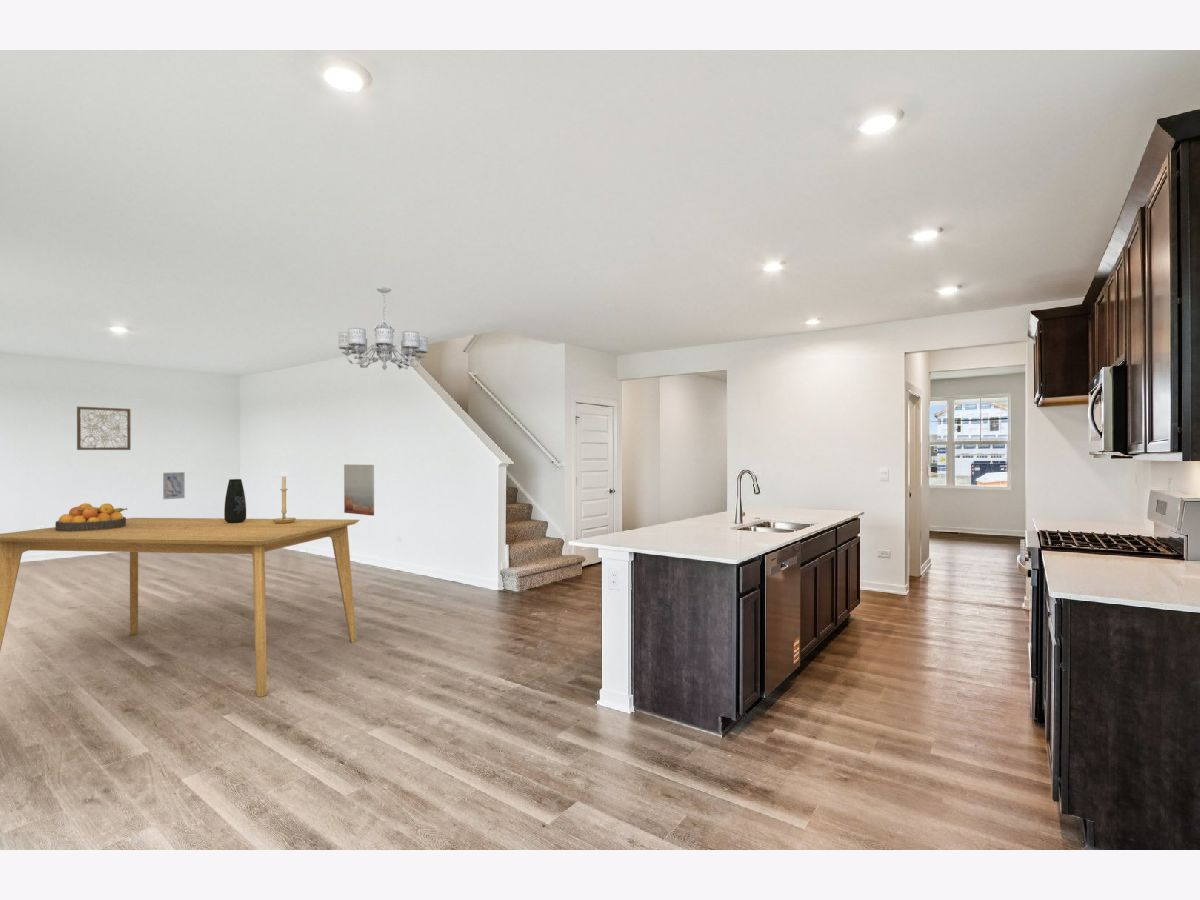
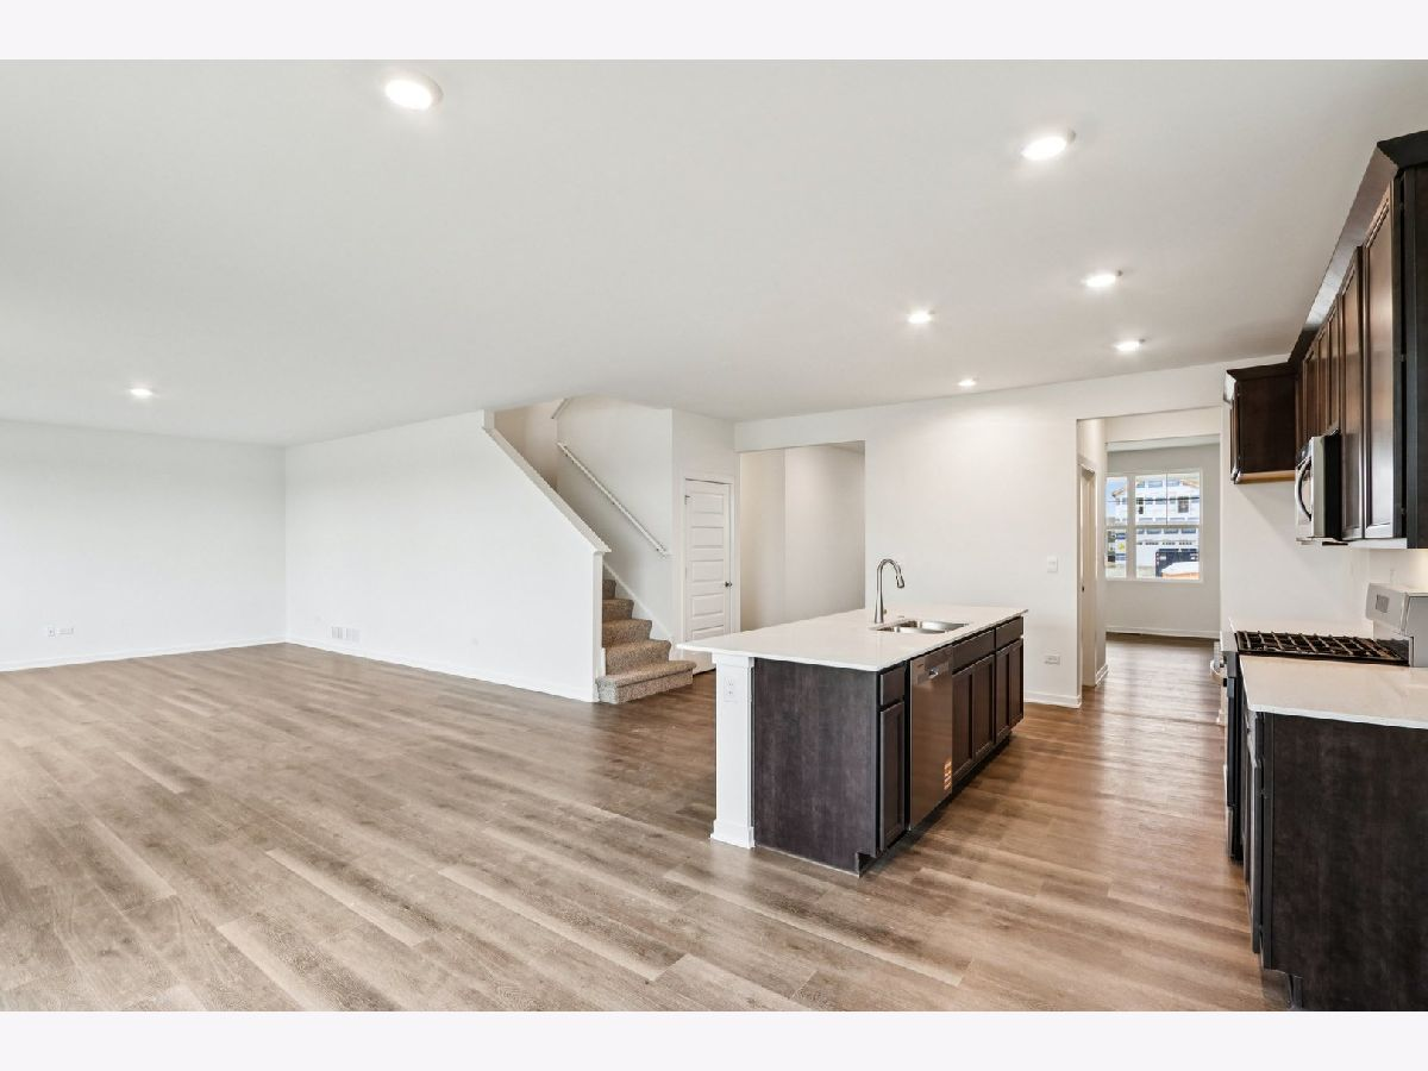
- candle holder (283, 497)
- wall art (358, 489)
- dining table (188, 552)
- fruit bowl (91, 515)
- chandelier (384, 330)
- wall art (174, 485)
- vase (235, 500)
- wall art (104, 430)
